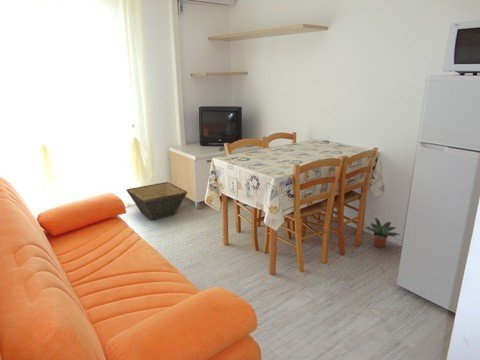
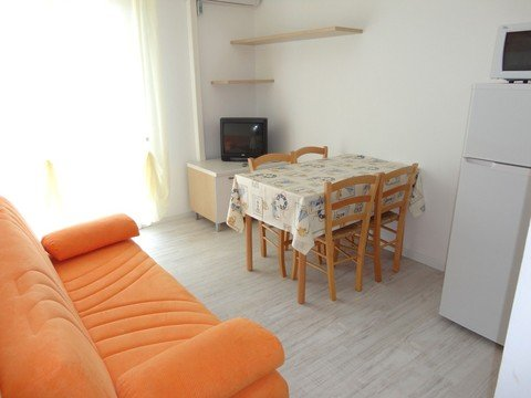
- potted plant (381, 233)
- basket (157, 202)
